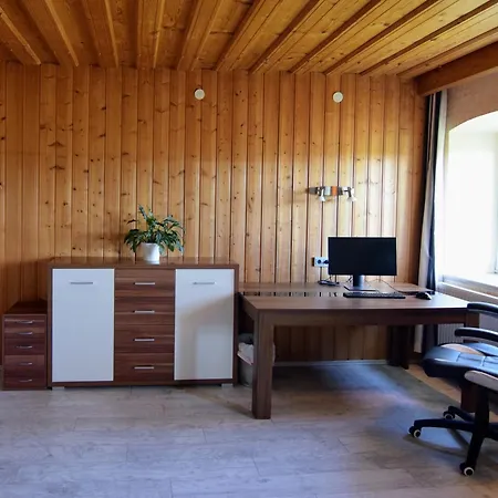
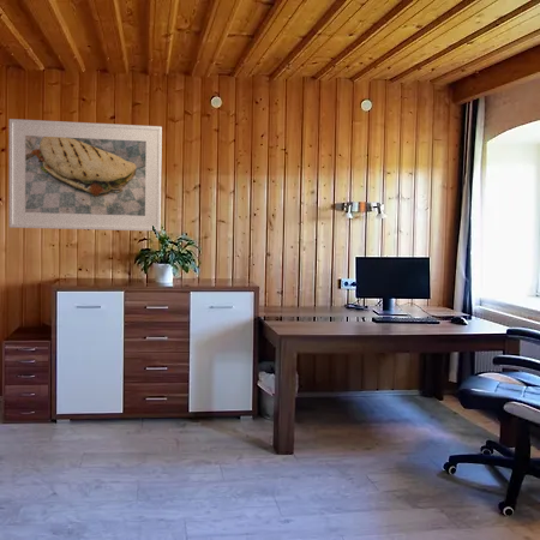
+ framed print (86, 176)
